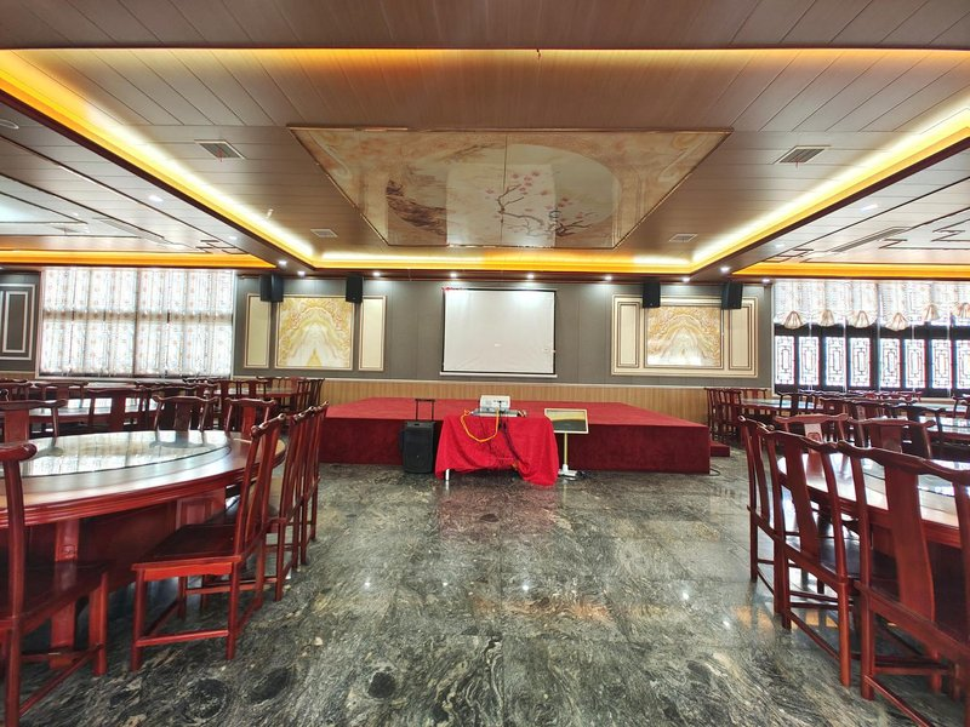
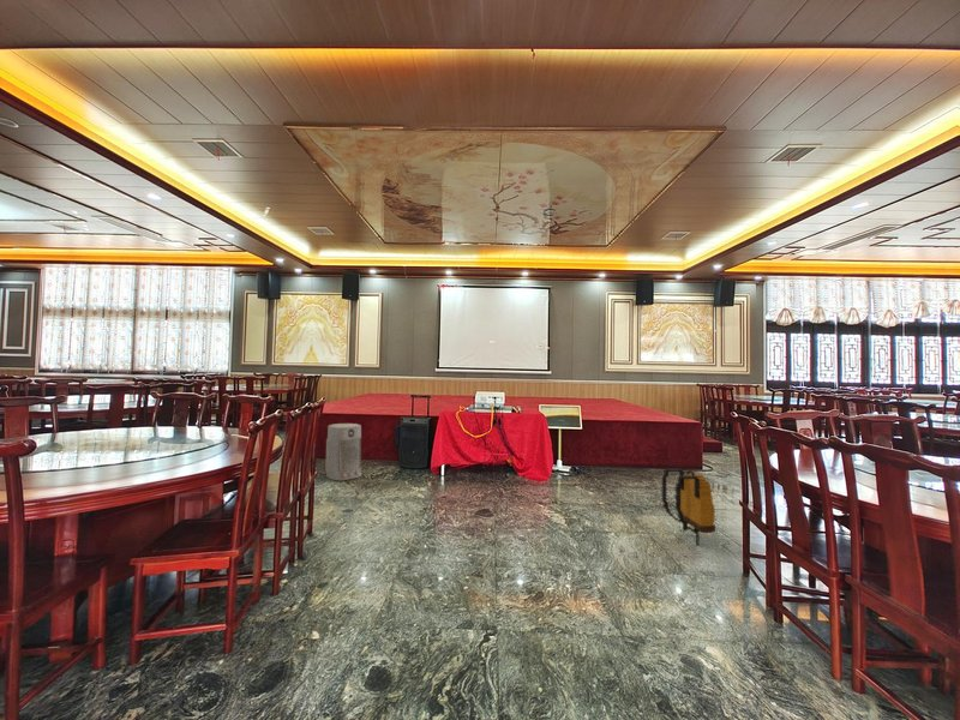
+ air purifier (343, 450)
+ backpack (686, 504)
